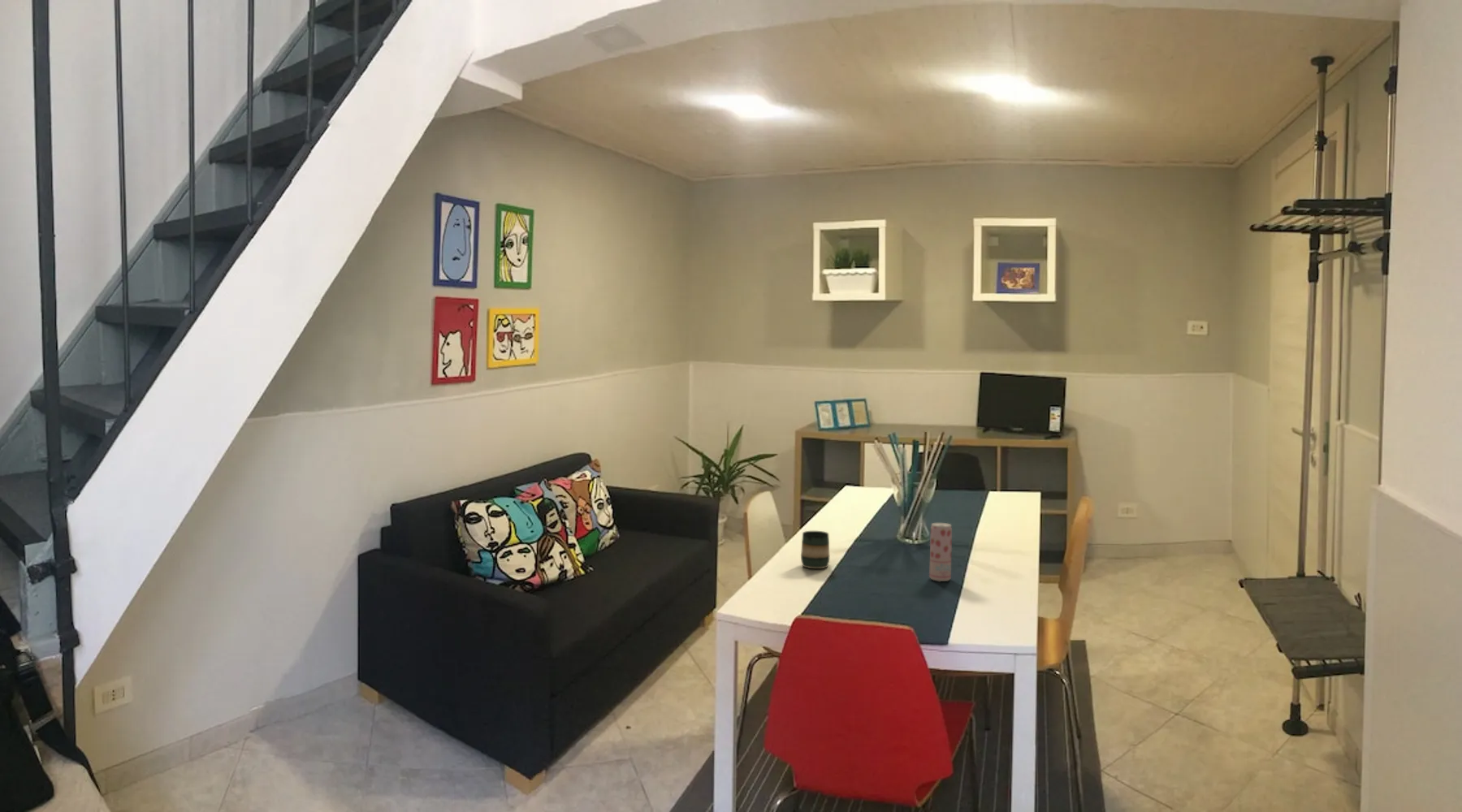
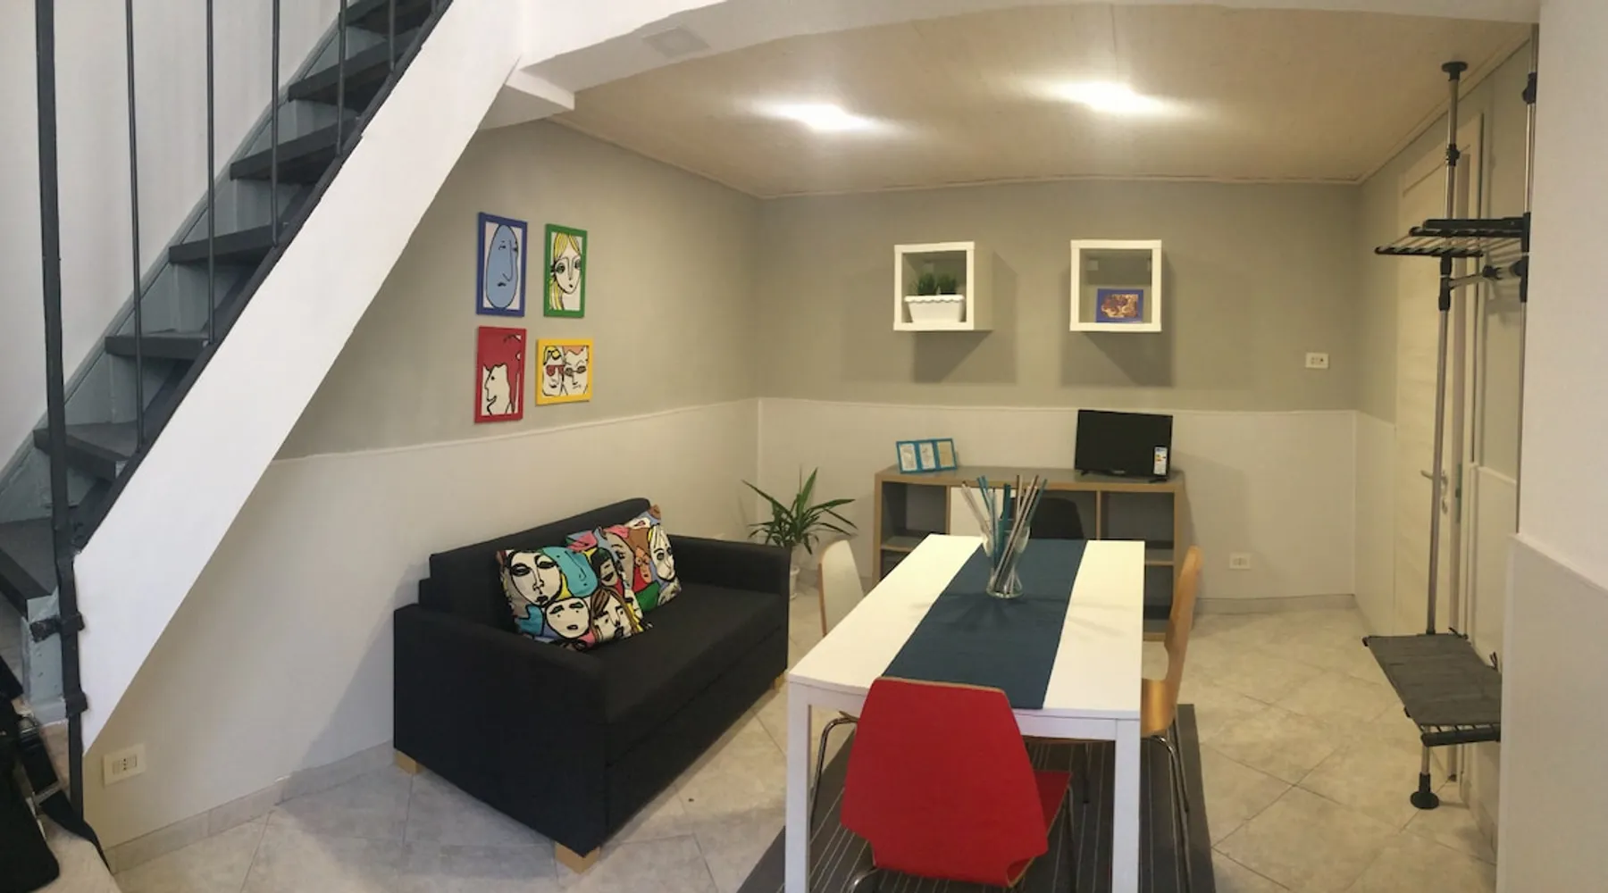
- beverage can (941, 551)
- mug (817, 548)
